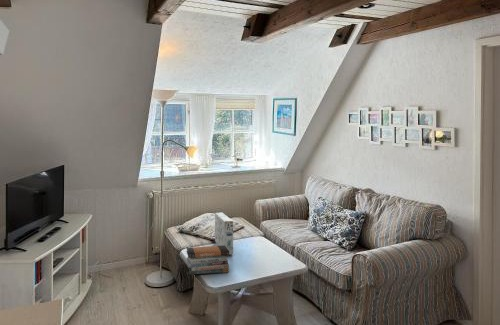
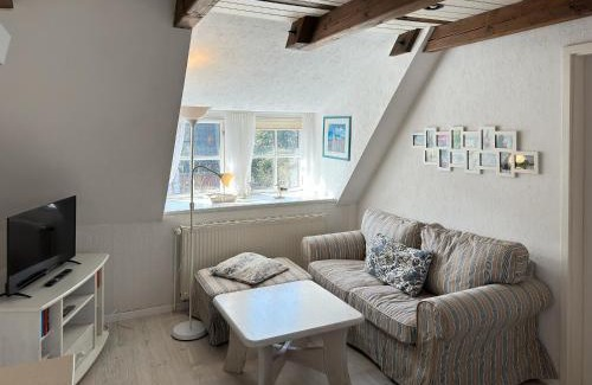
- toy set box (223, 232)
- book stack (207, 259)
